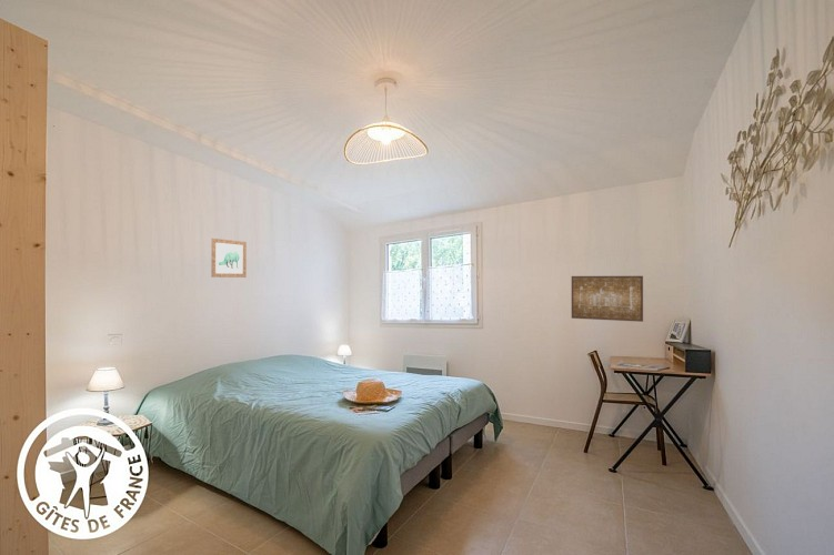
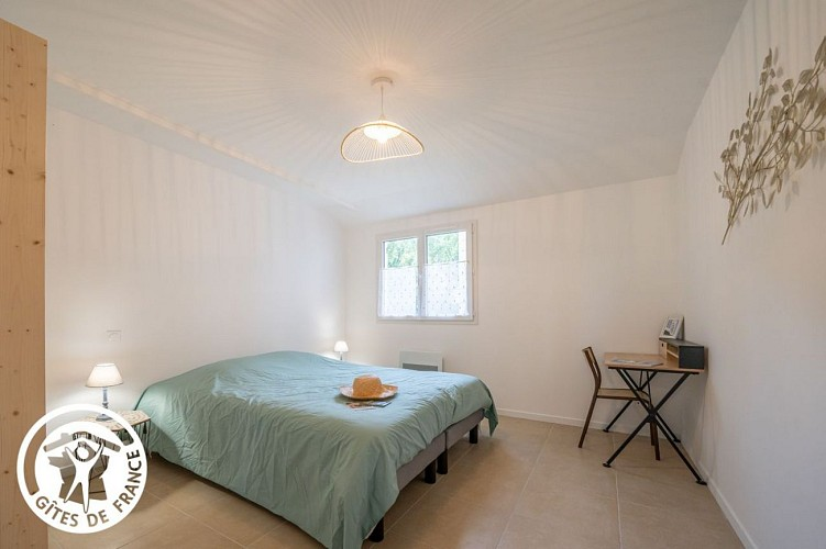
- wall art (605, 297)
- wall art (229, 259)
